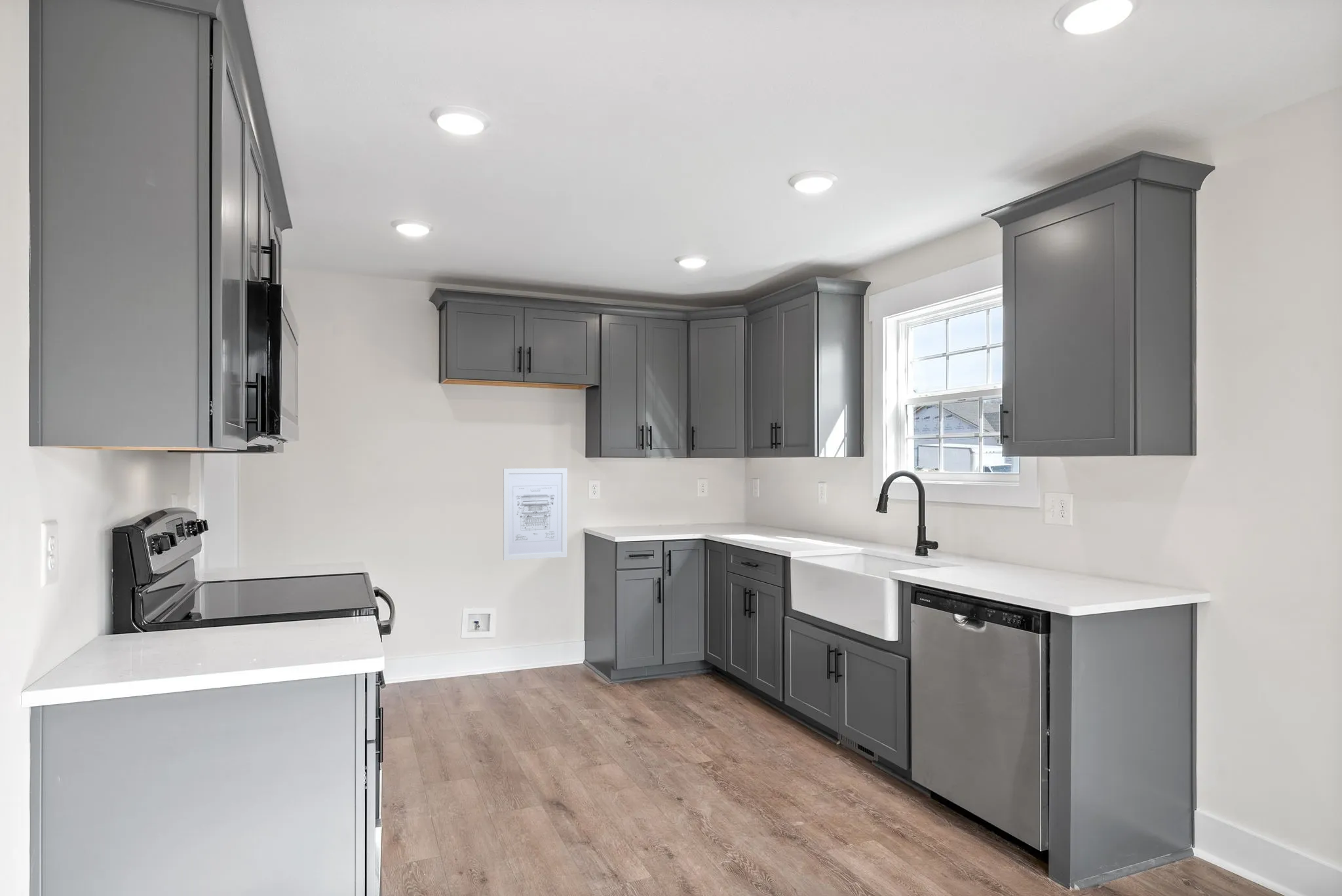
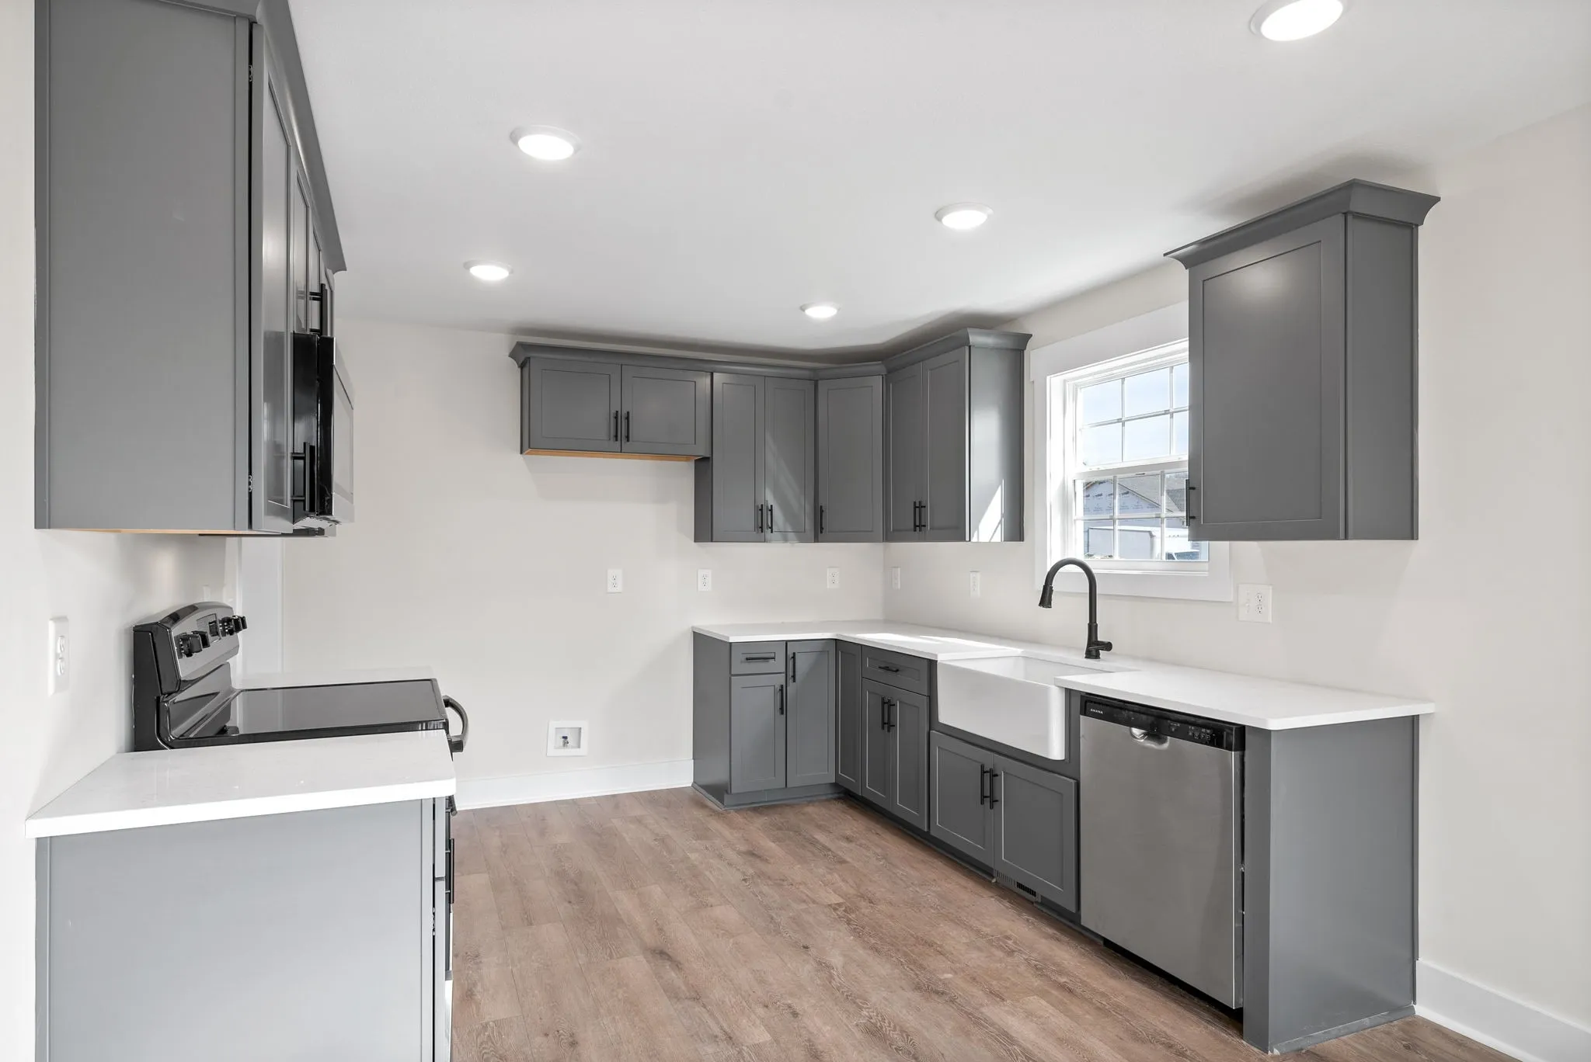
- wall art (535, 513)
